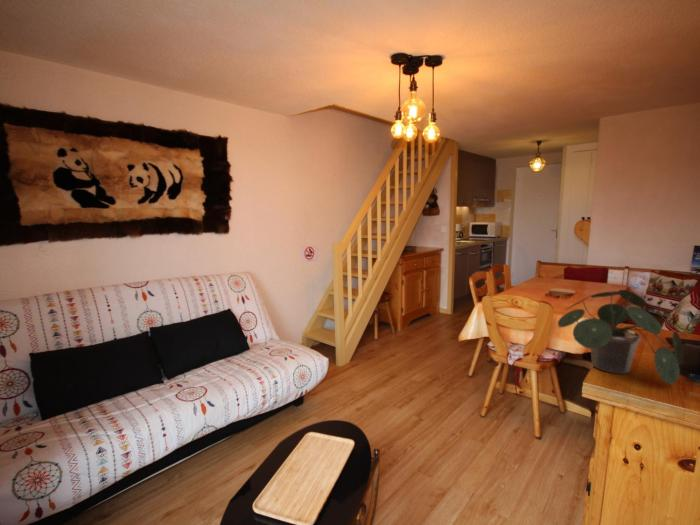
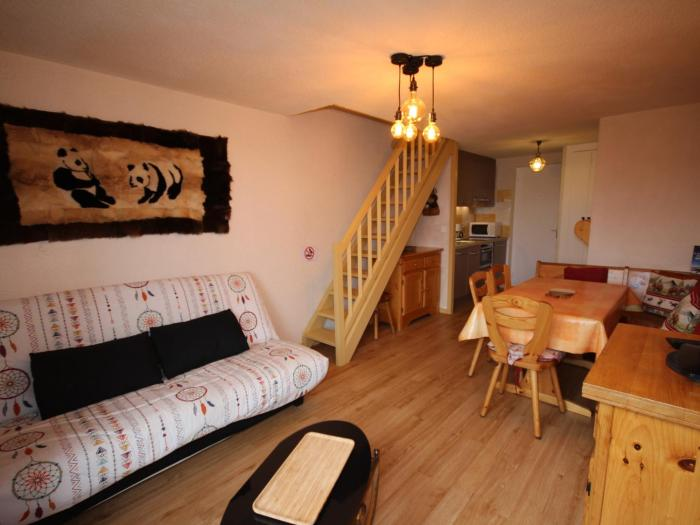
- potted plant (615, 330)
